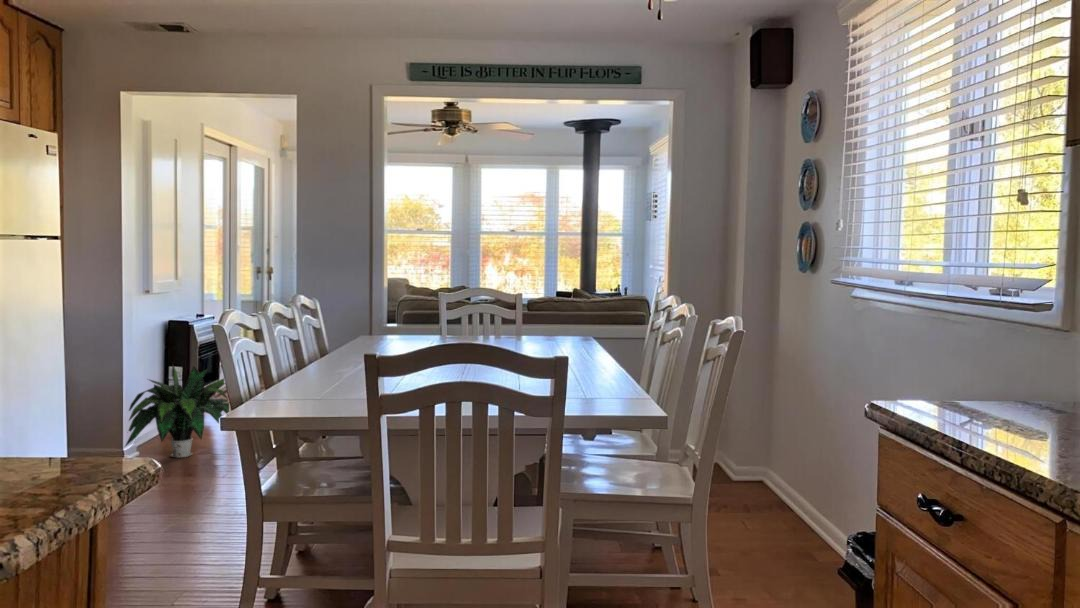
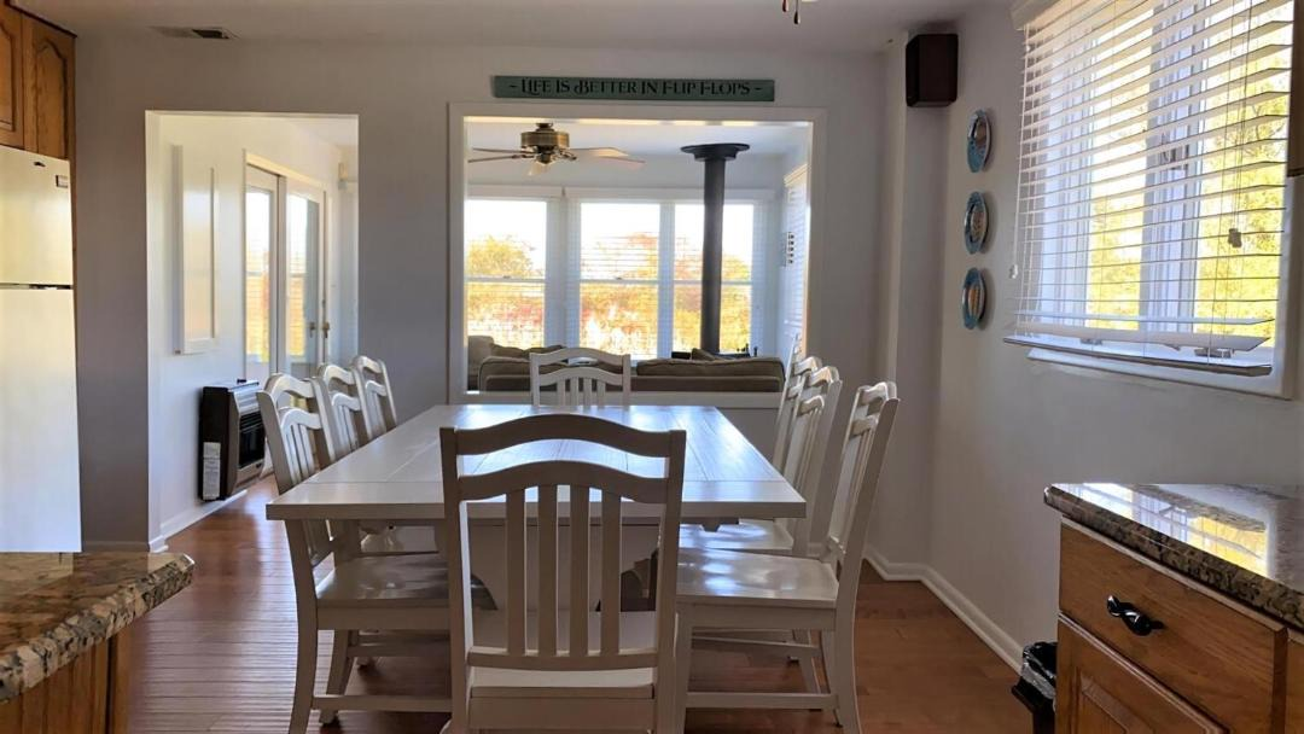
- potted plant (184, 409)
